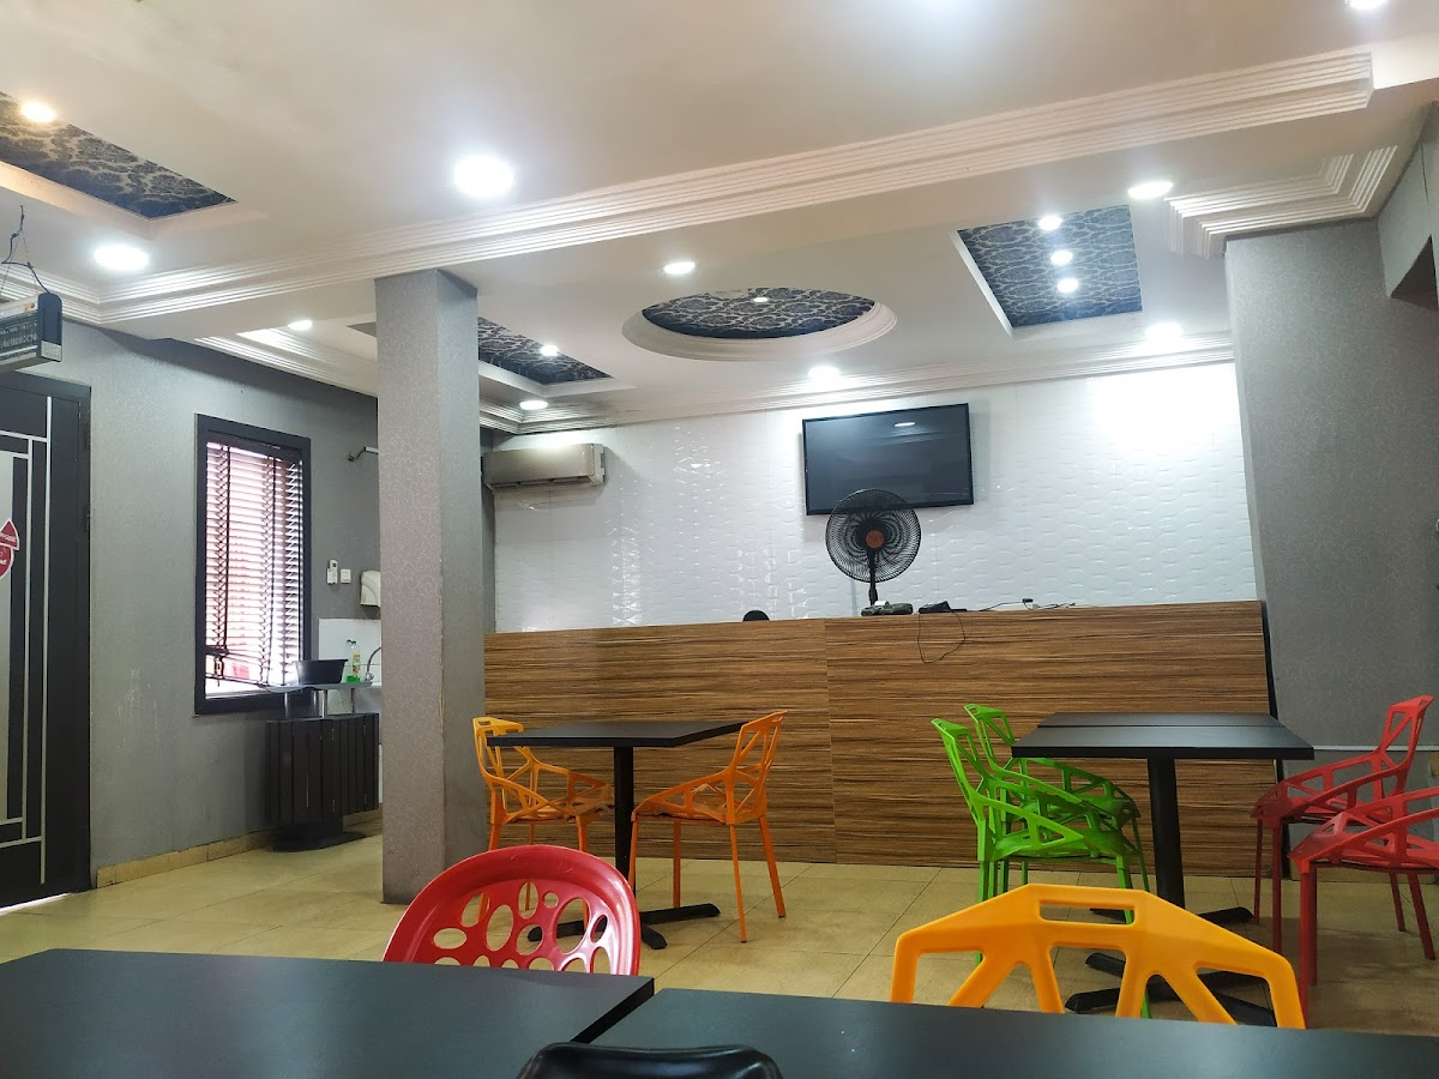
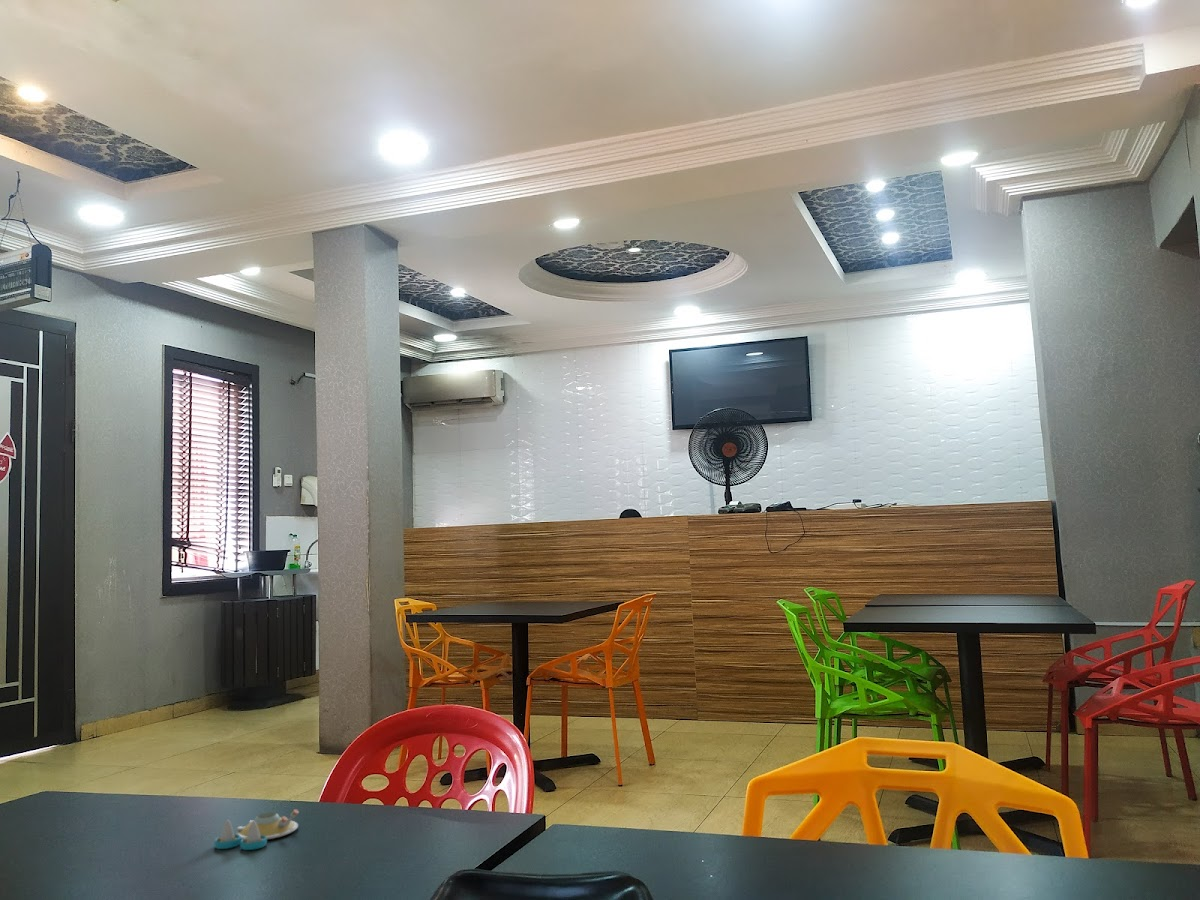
+ salt and pepper shaker set (260, 823)
